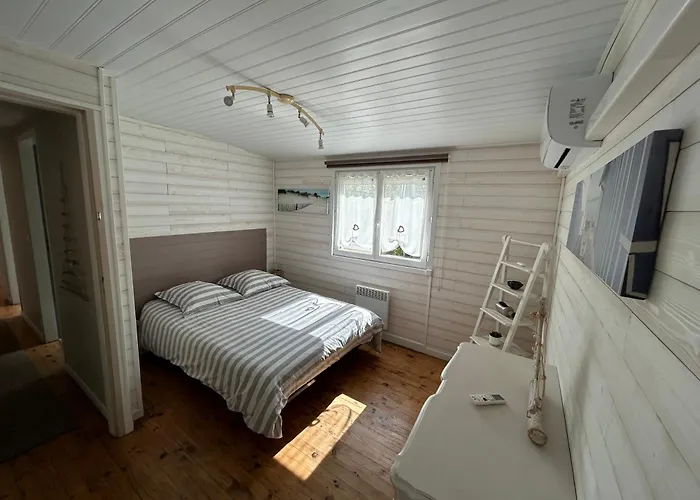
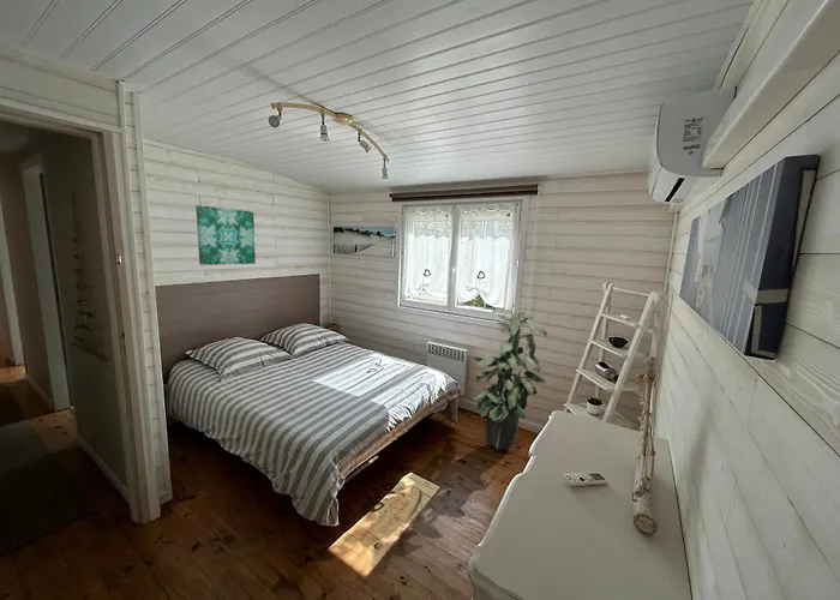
+ wall art (227, 236)
+ indoor plant (505, 377)
